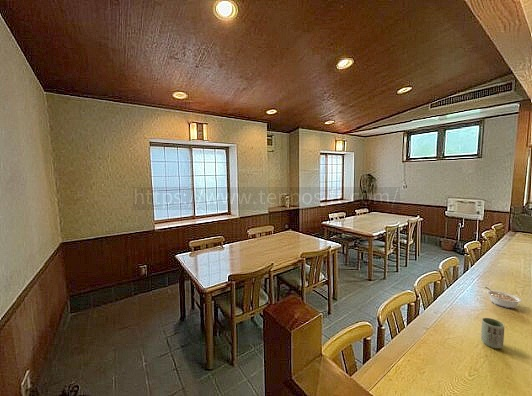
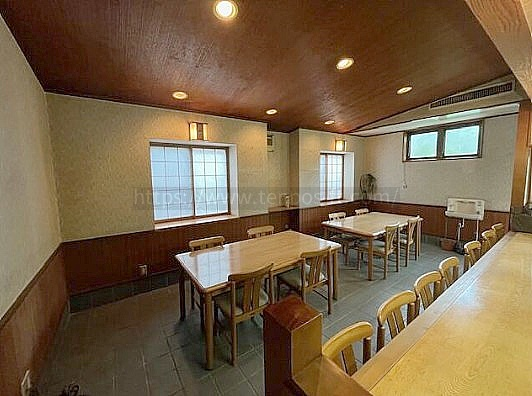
- cup (492, 333)
- legume (501, 298)
